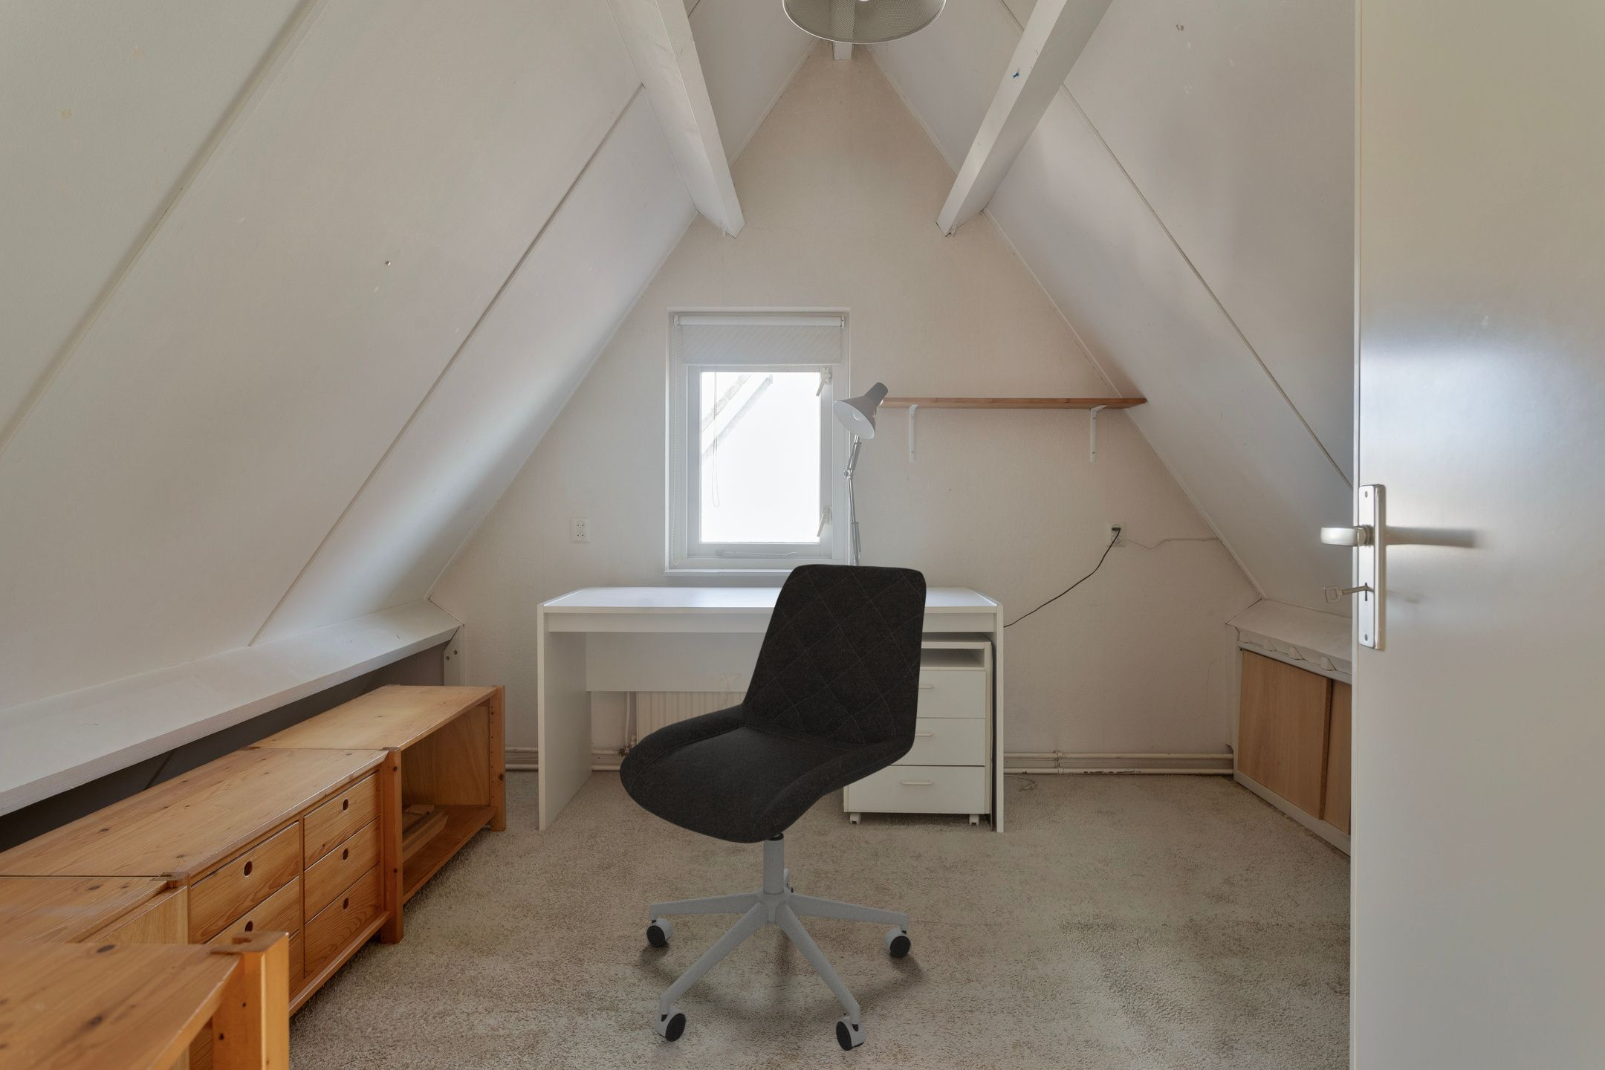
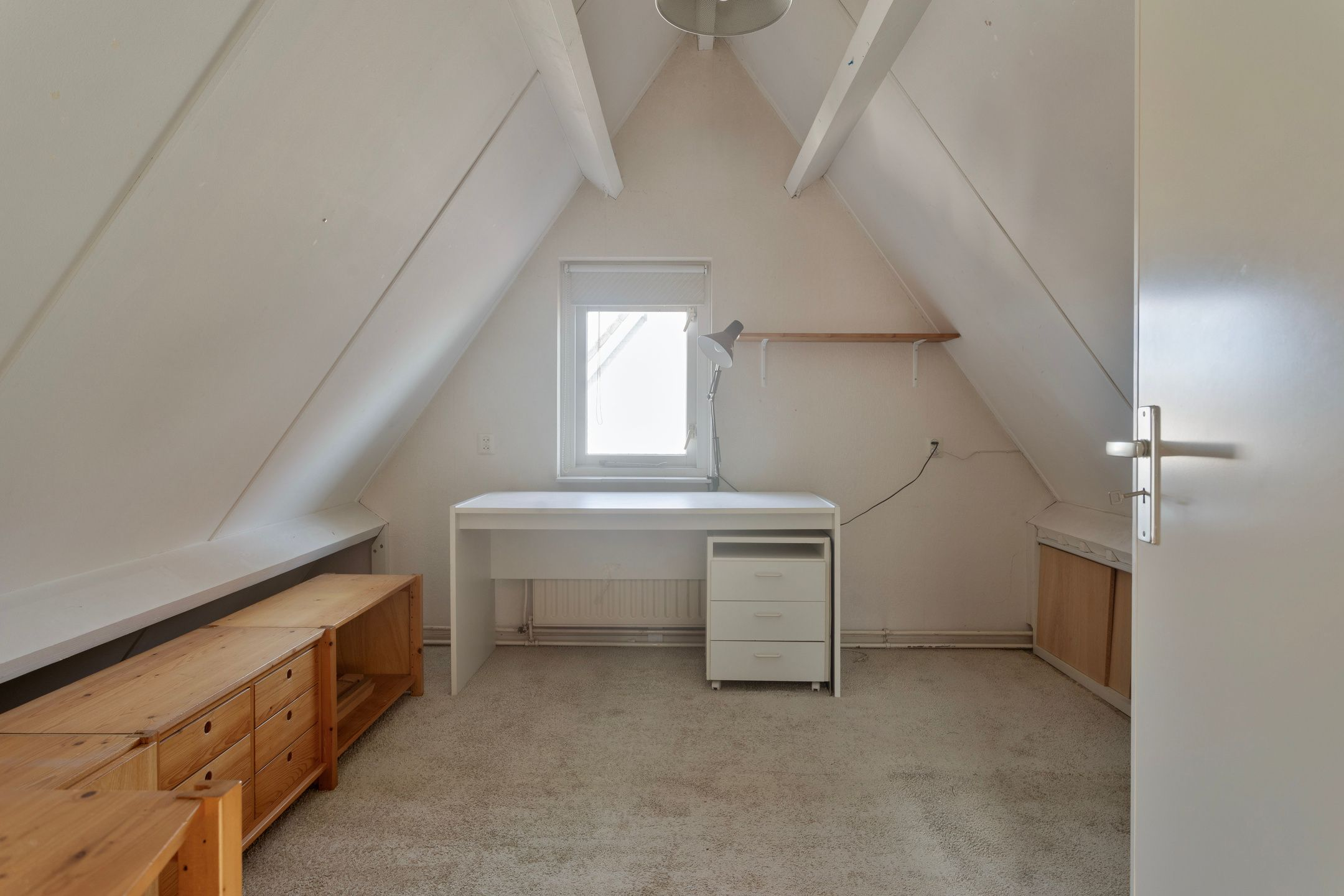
- office chair (777, 769)
